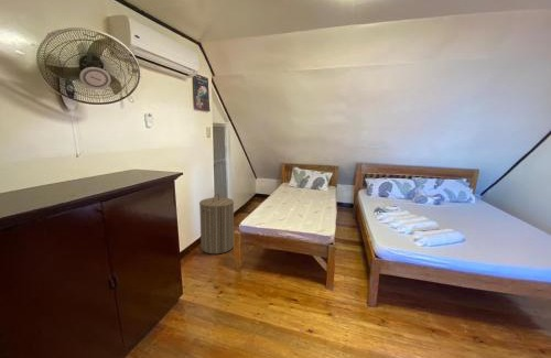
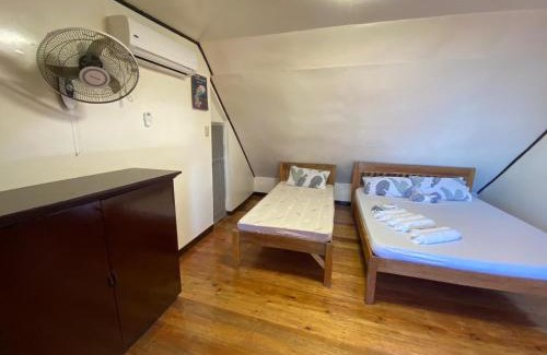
- laundry hamper (217, 220)
